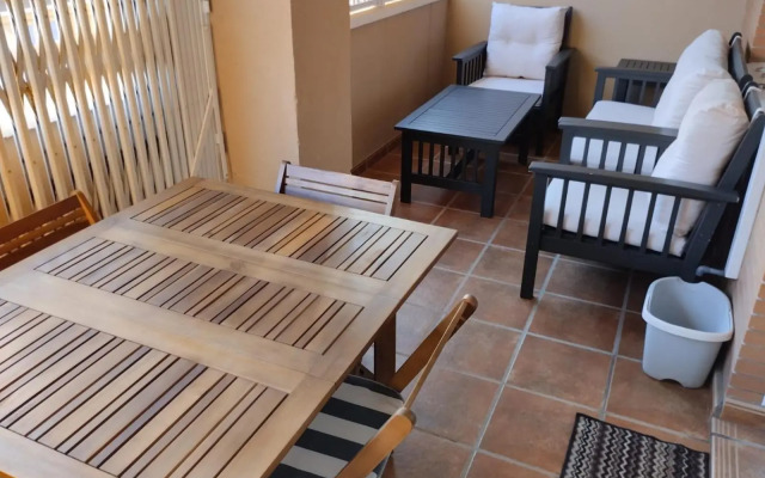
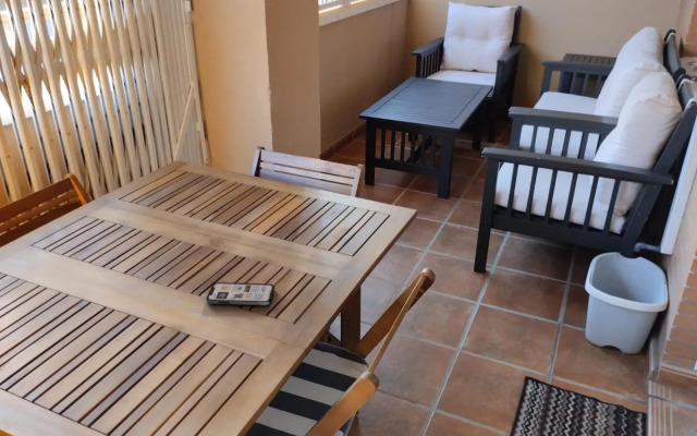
+ phone case (241, 293)
